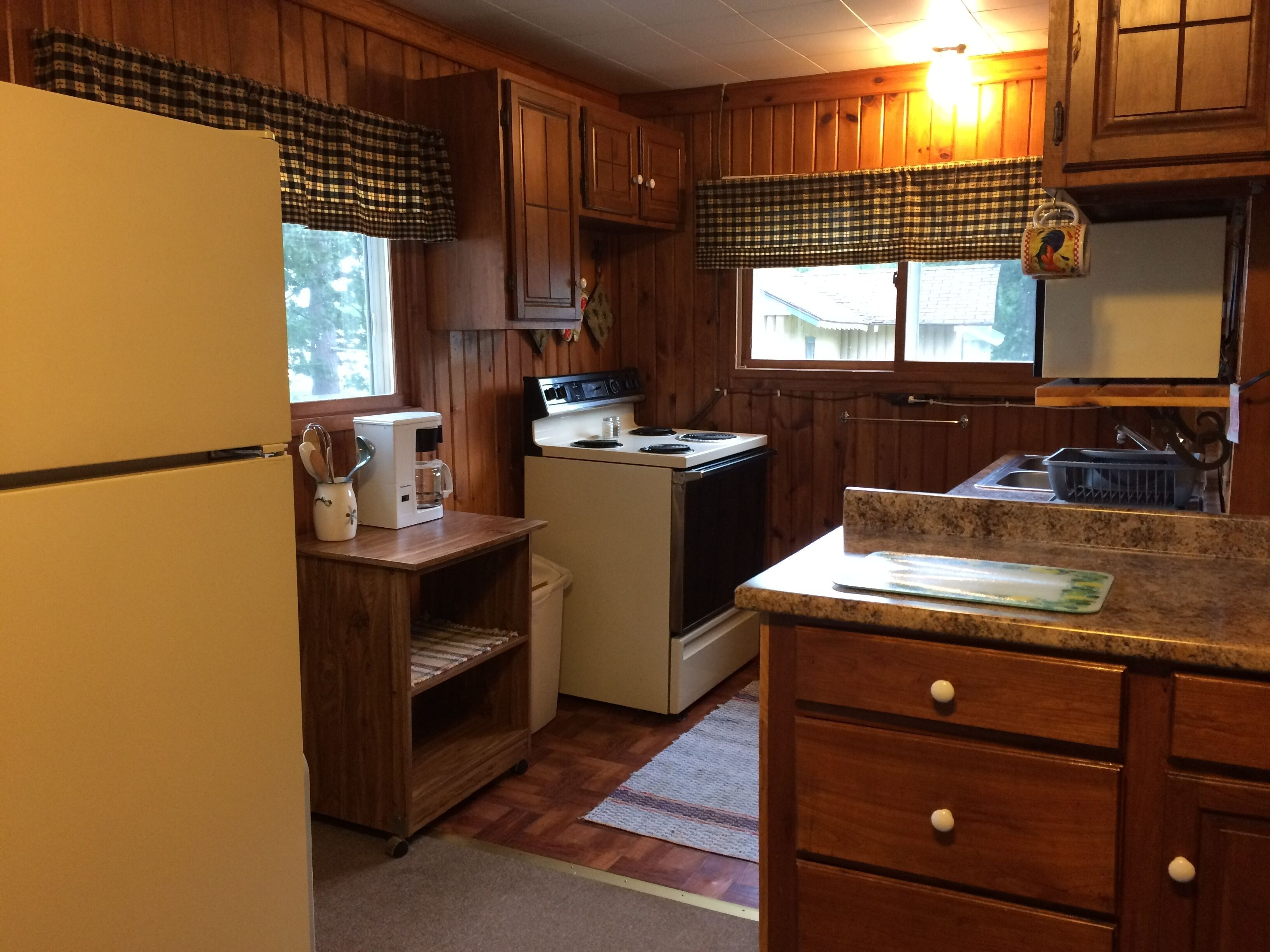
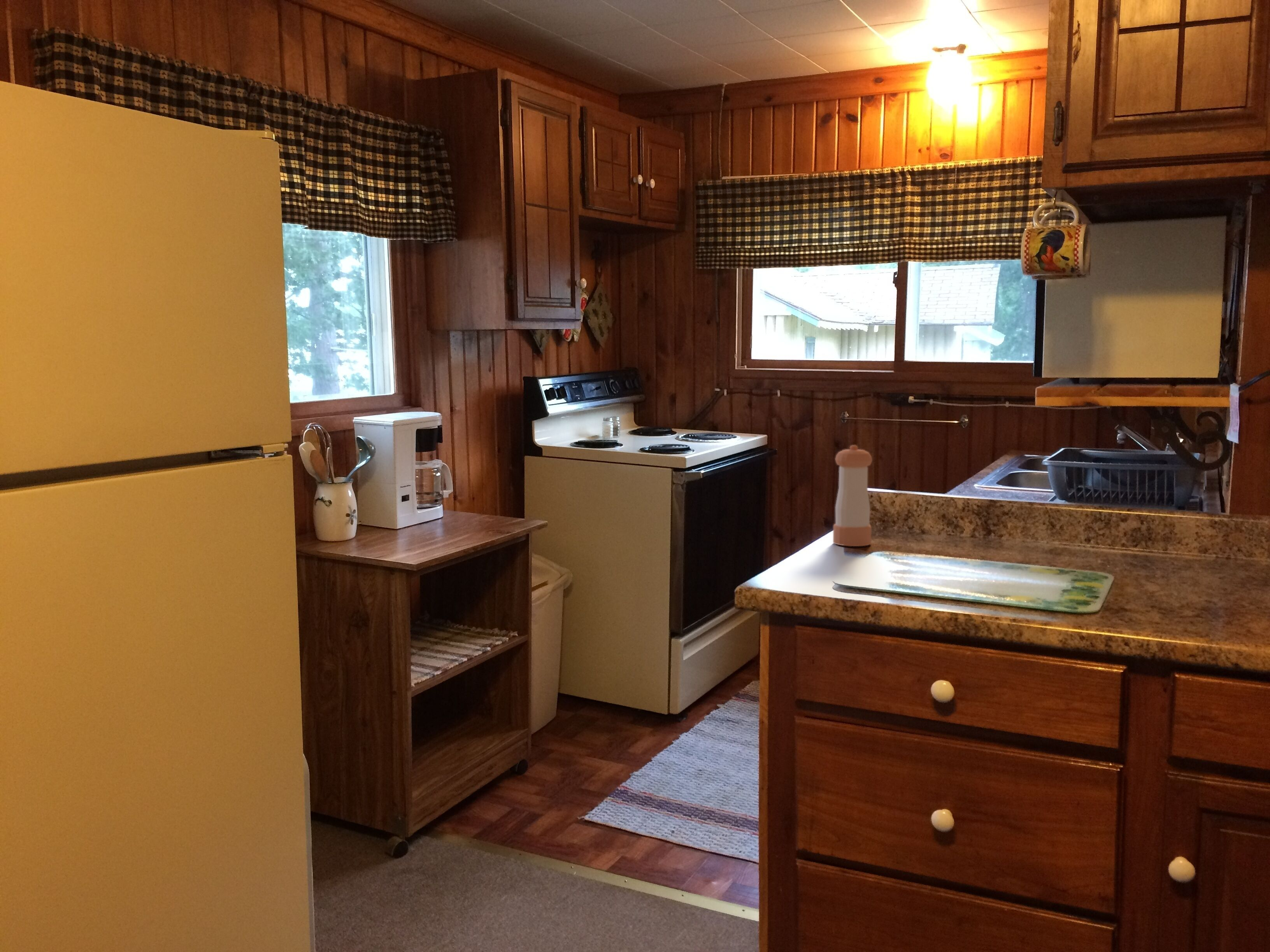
+ pepper shaker (853, 494)
